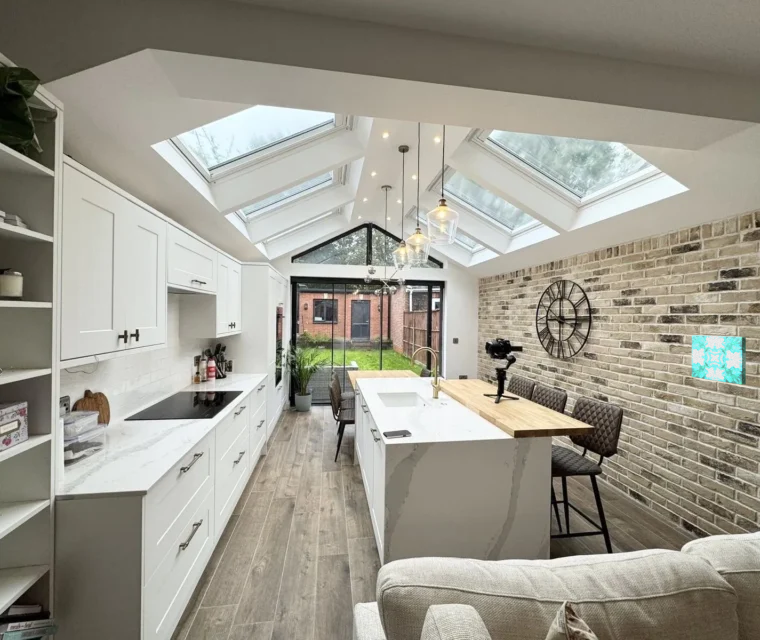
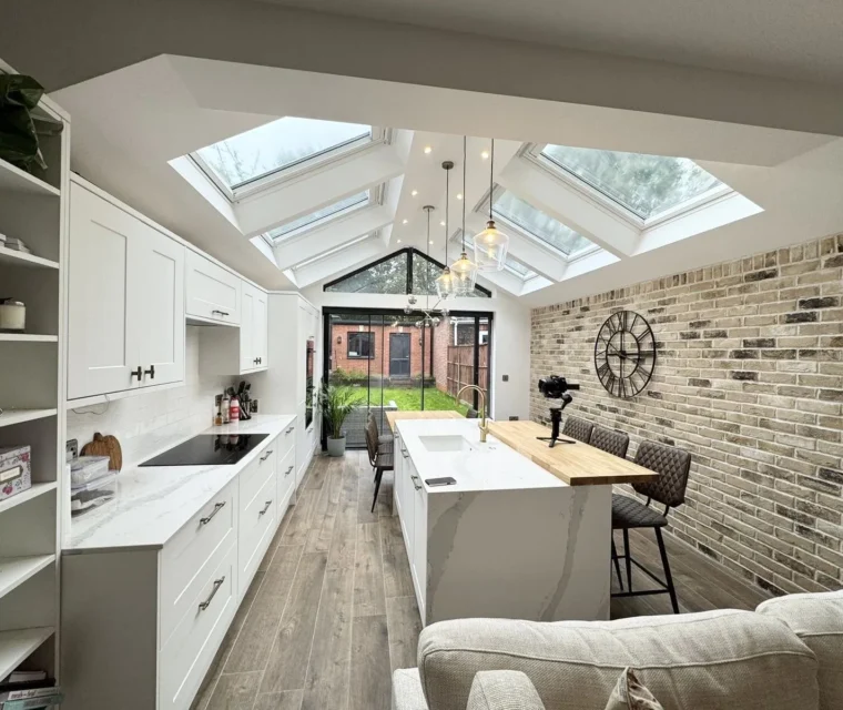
- wall art (717, 358)
